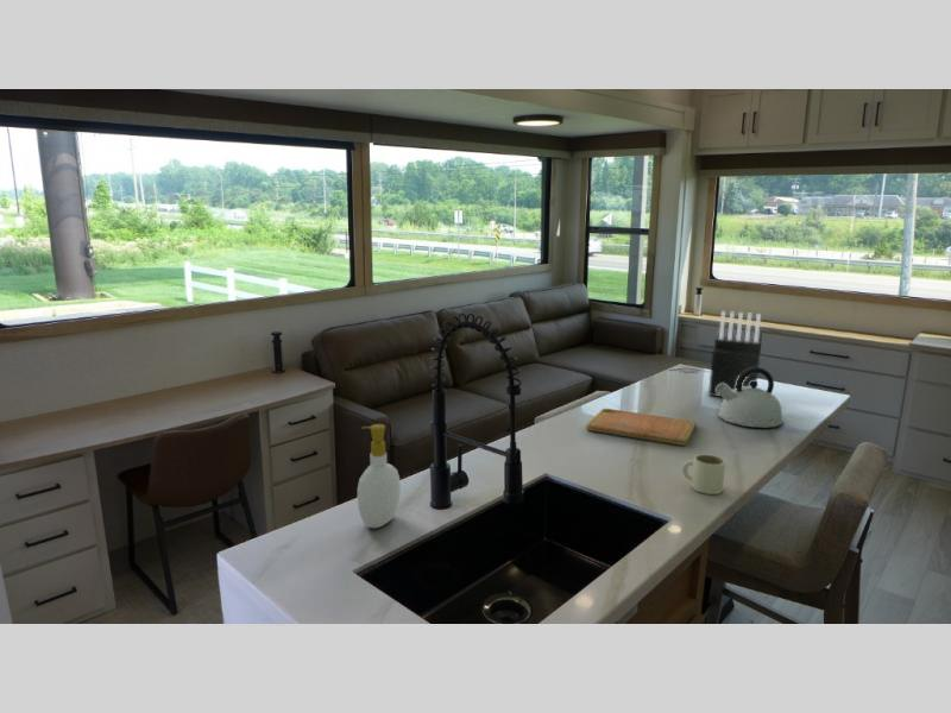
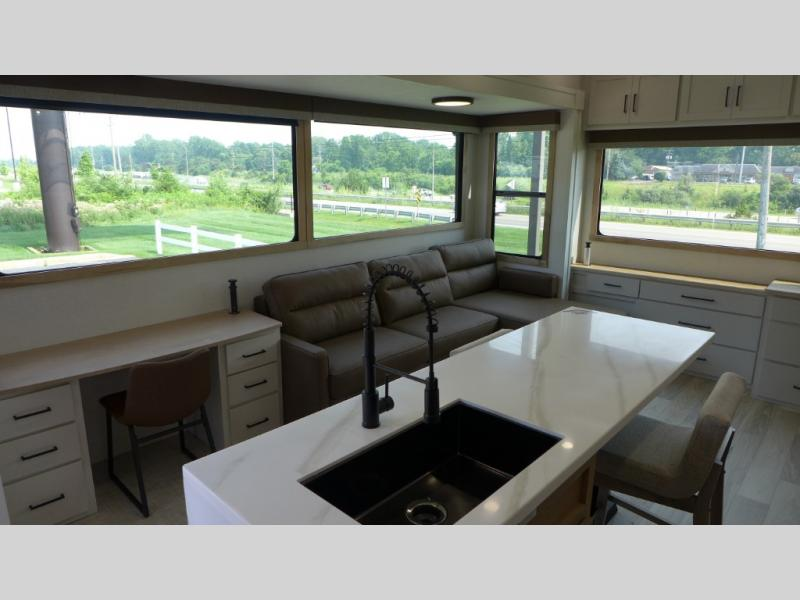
- soap bottle (377, 474)
- knife block (735, 355)
- cutting board (641, 425)
- mug (701, 472)
- kettle (749, 392)
